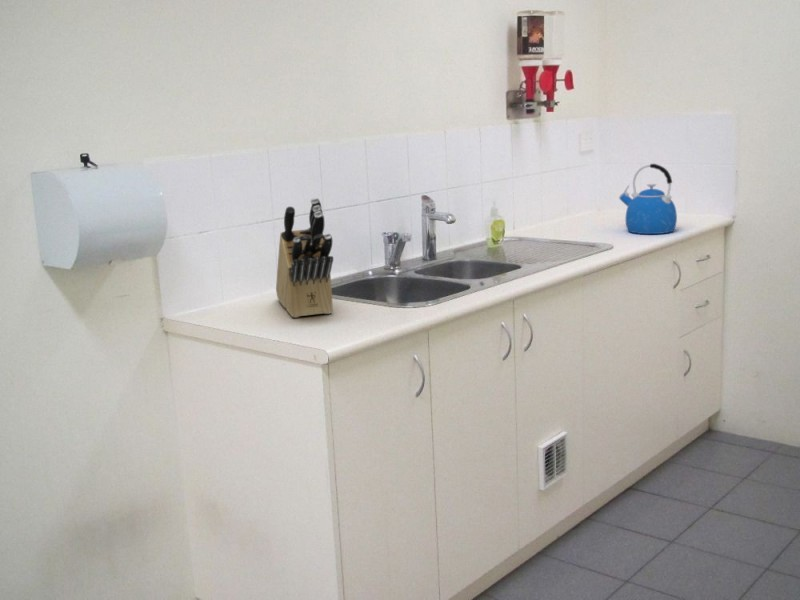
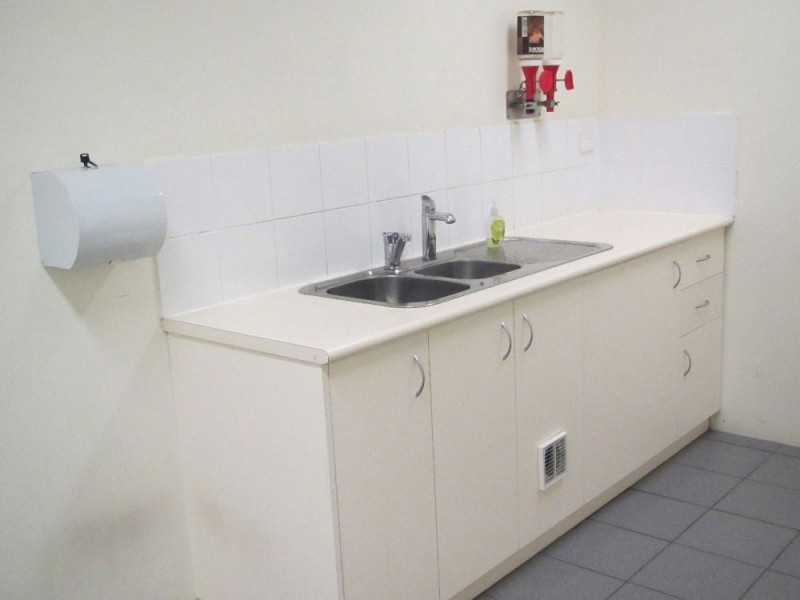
- kettle (646, 197)
- knife block (302, 253)
